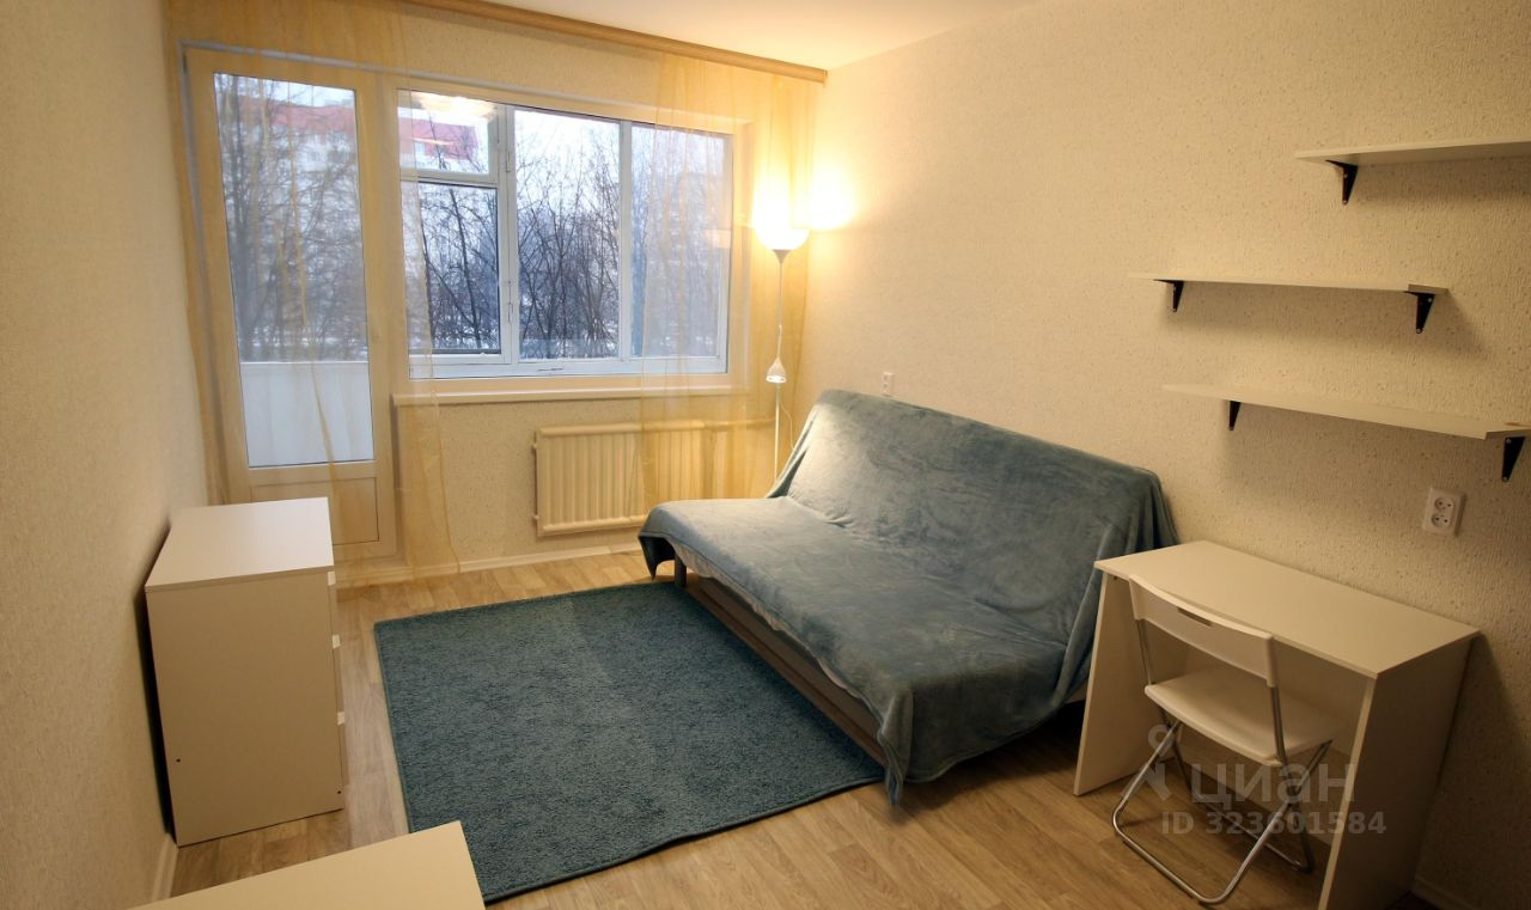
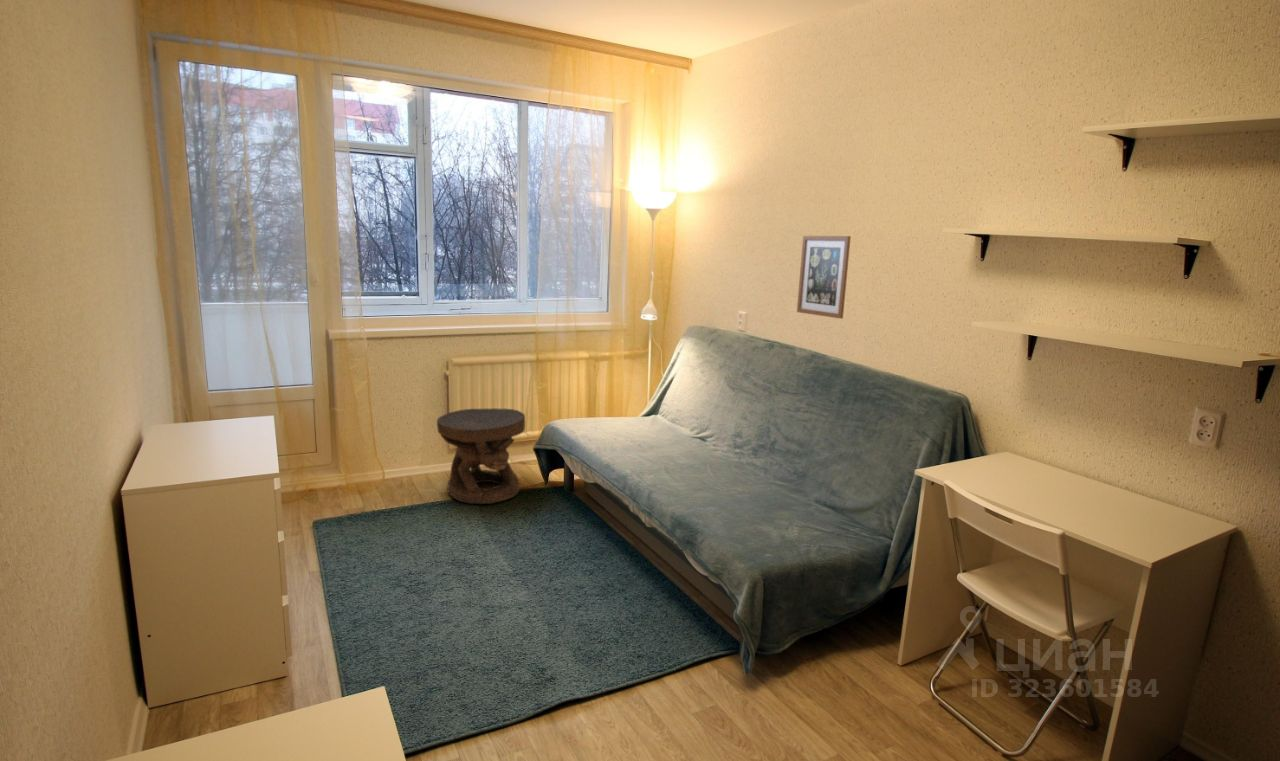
+ wall art (822, 276)
+ side table (483, 453)
